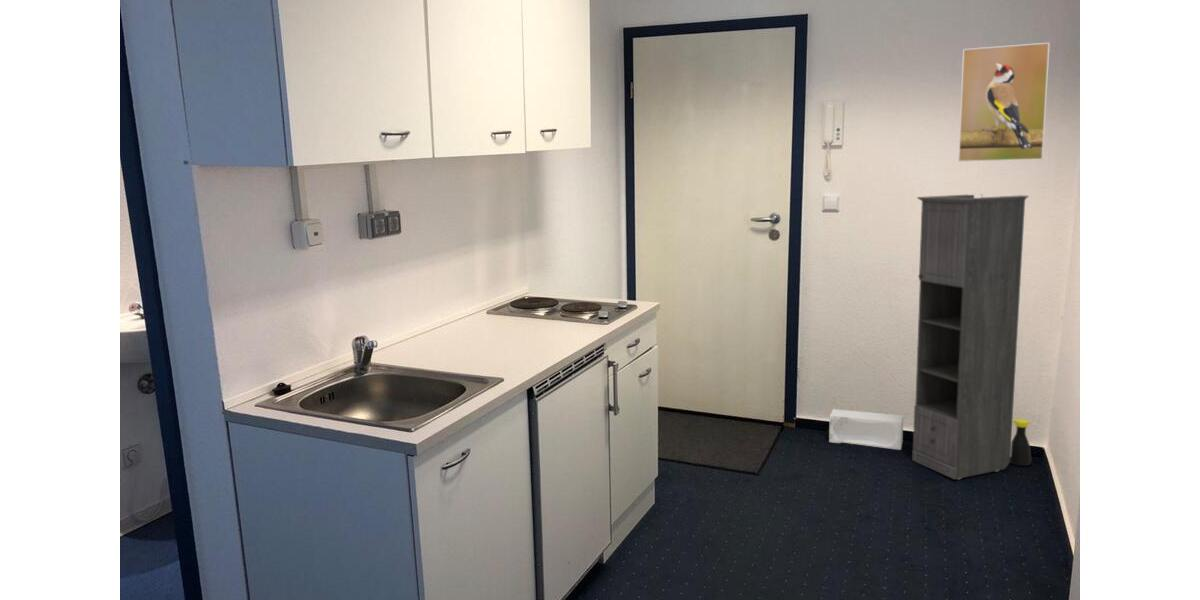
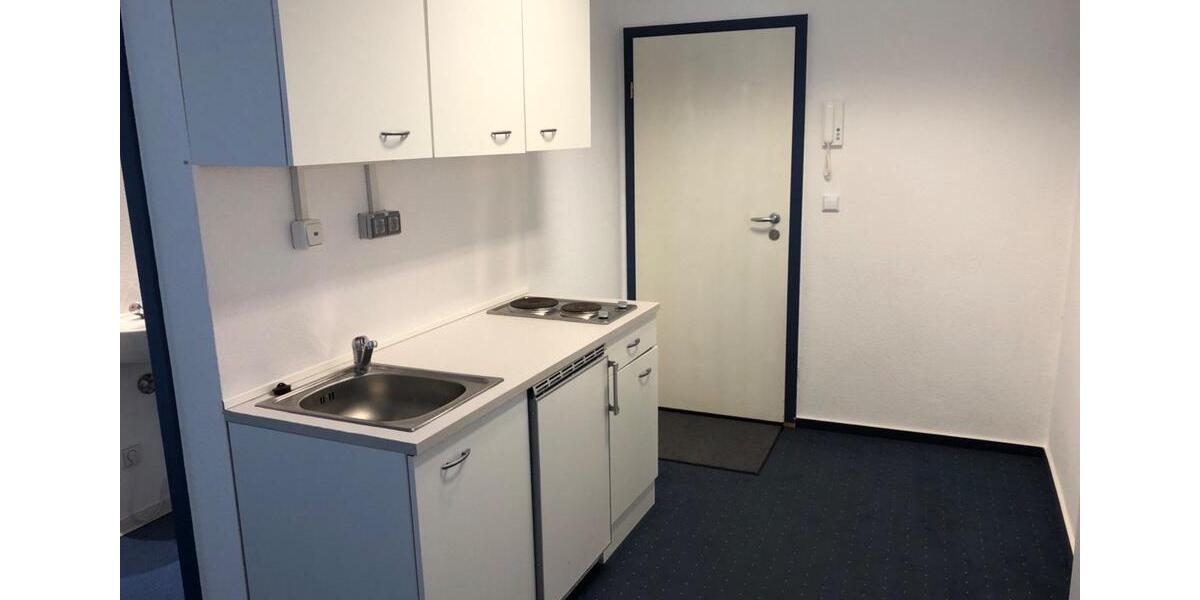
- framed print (1002, 104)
- bottle (1020, 441)
- storage cabinet (965, 334)
- bathtub (865, 430)
